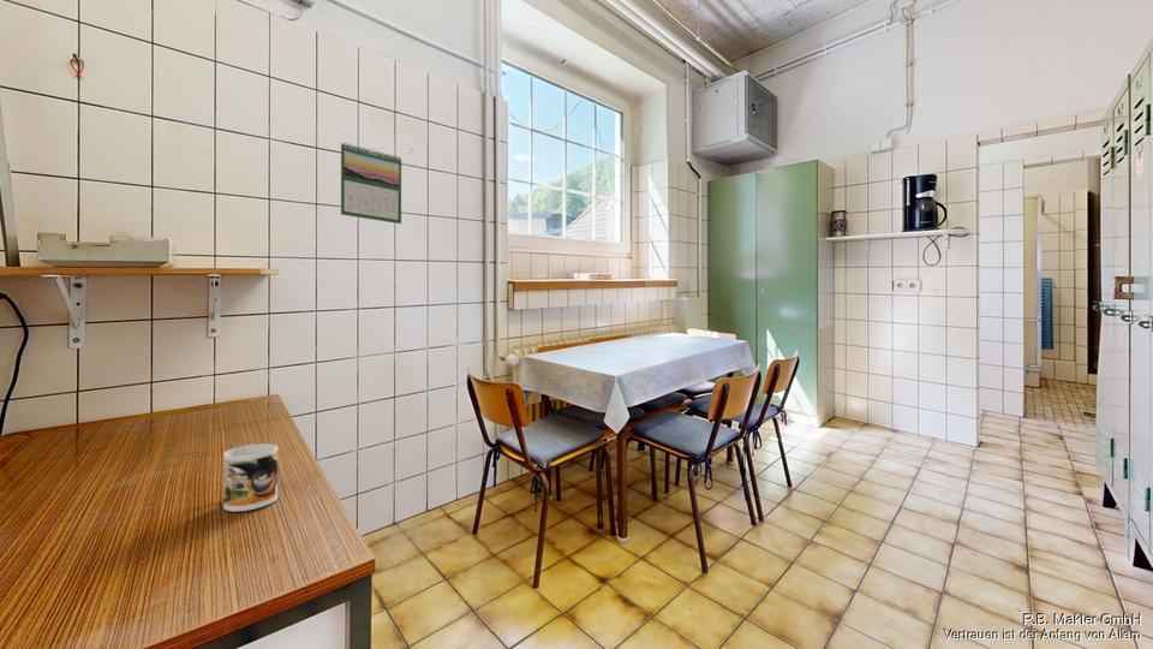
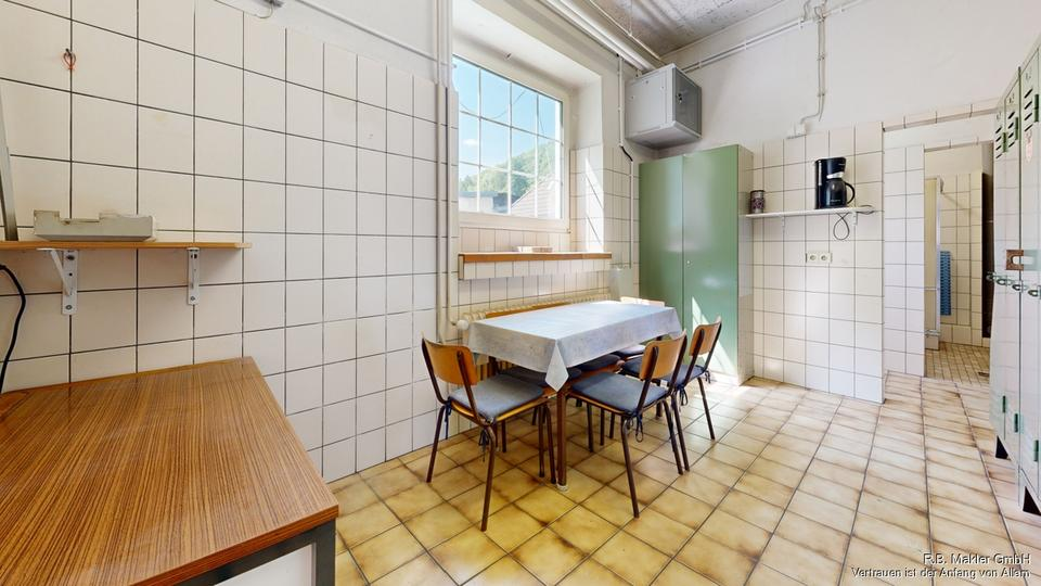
- calendar (372, 184)
- mug (246, 474)
